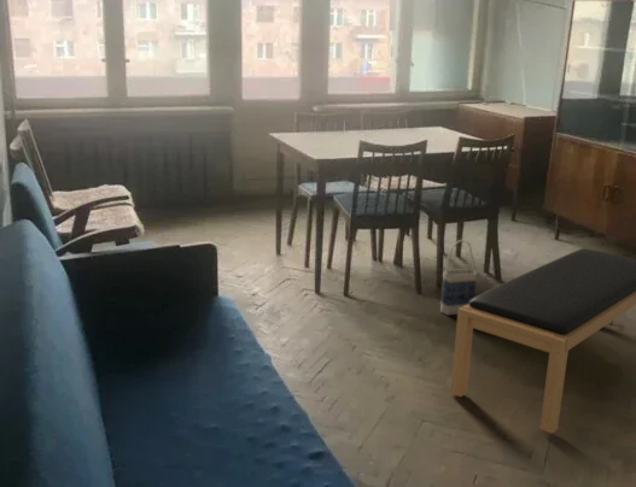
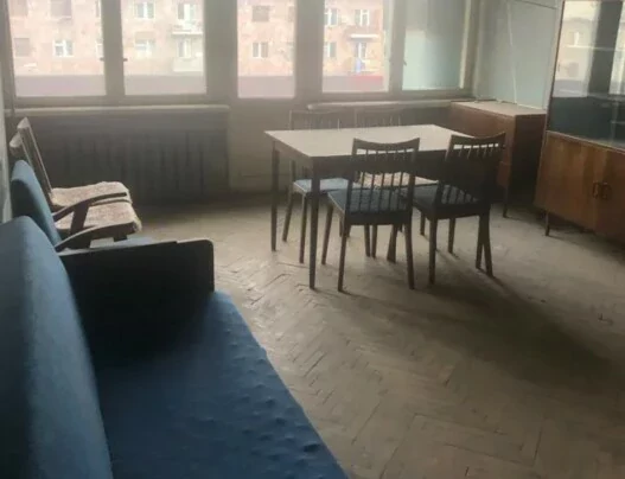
- bag (460, 276)
- bench (570, 322)
